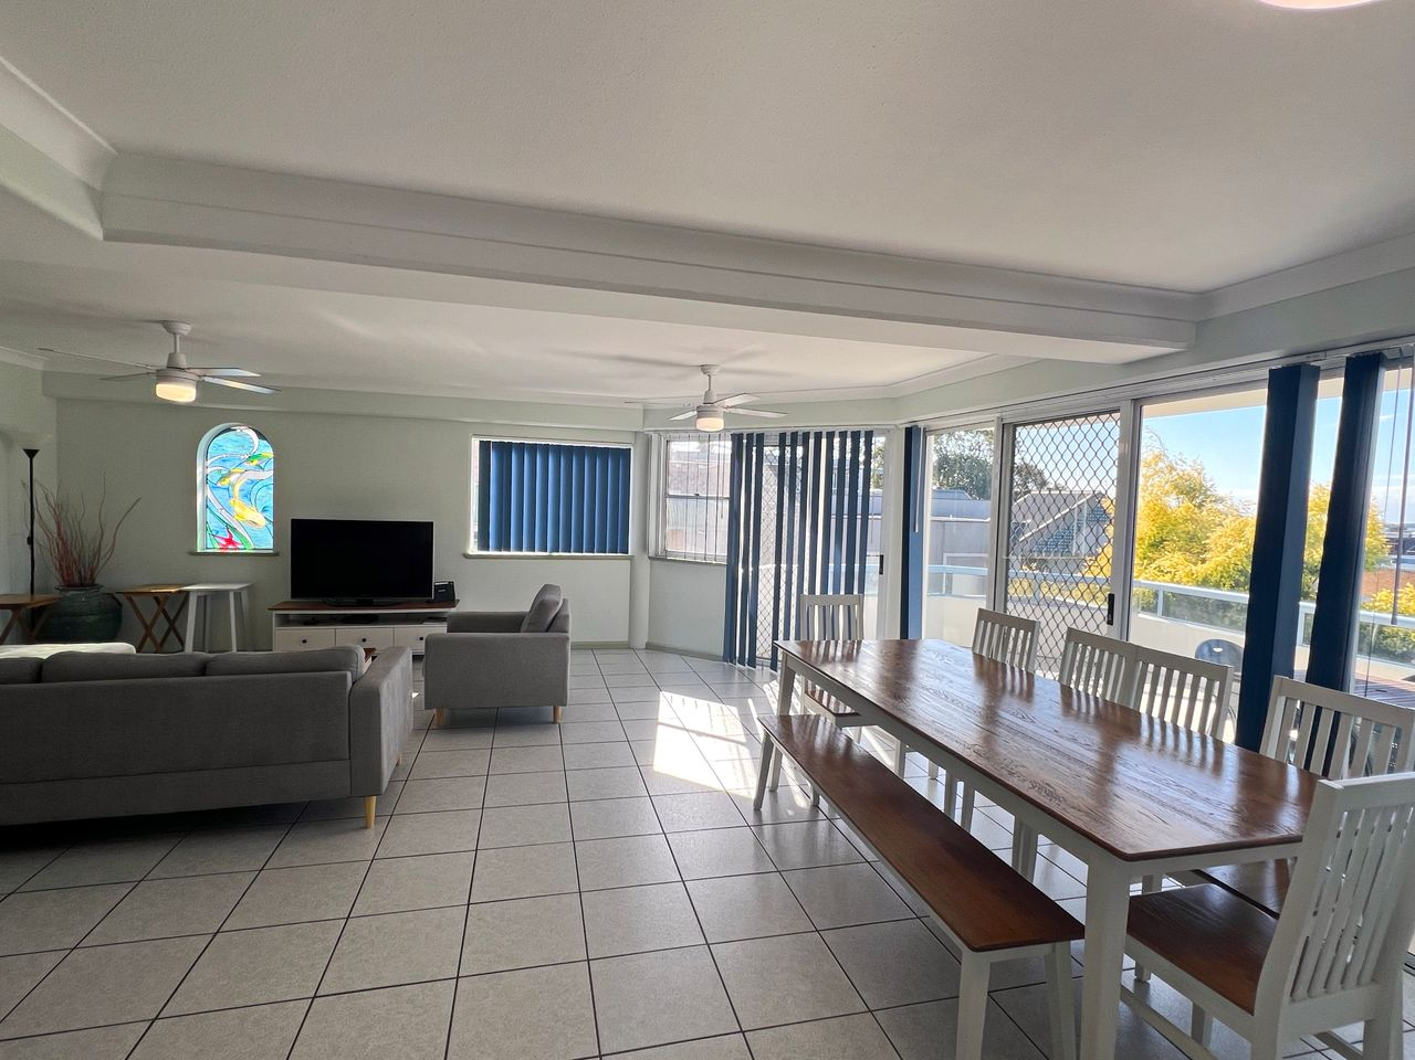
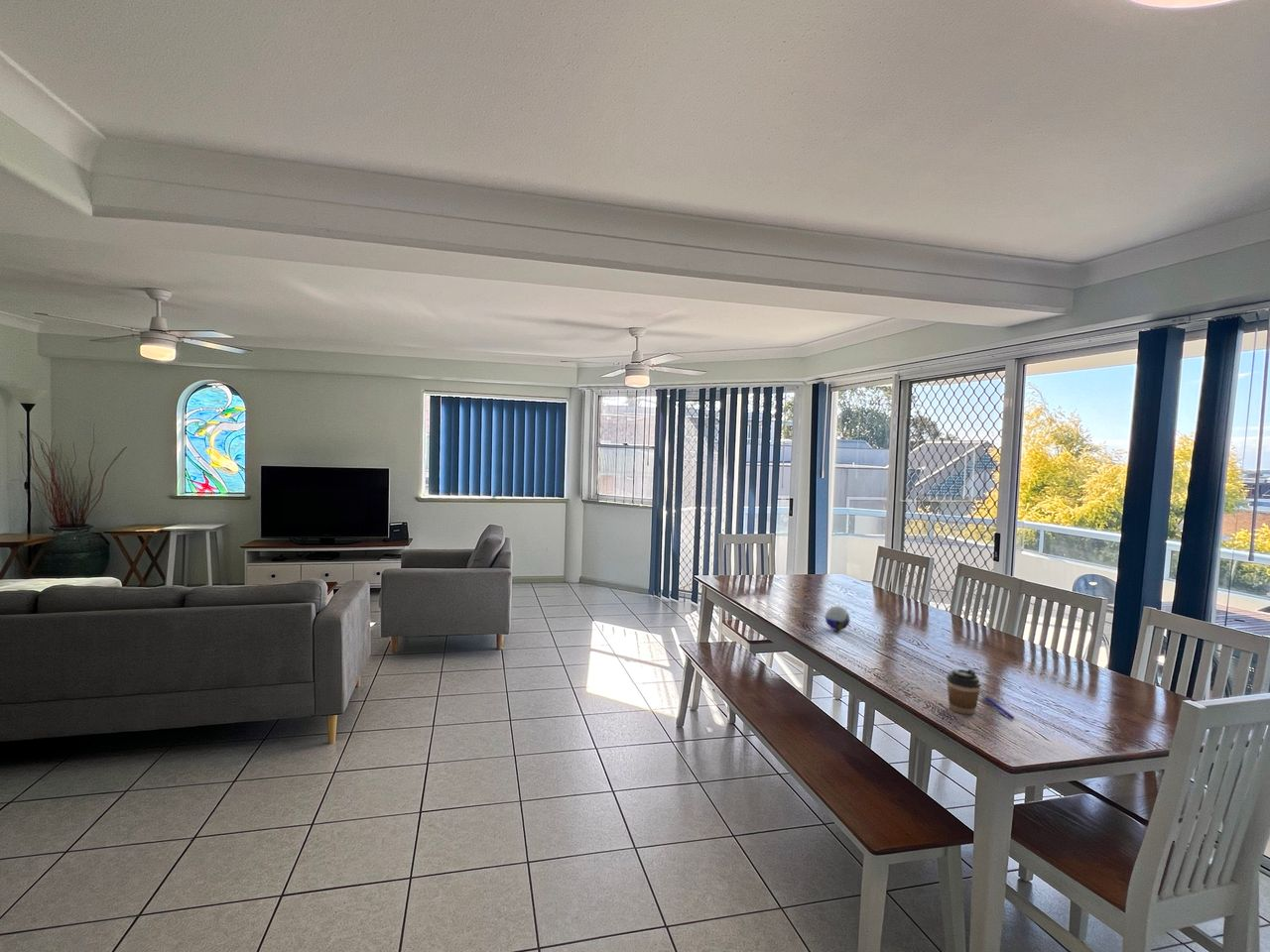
+ coffee cup (962, 689)
+ pen (997, 706)
+ decorative orb (837, 618)
